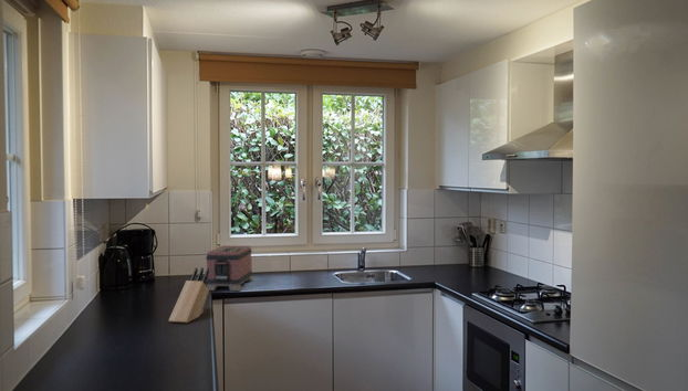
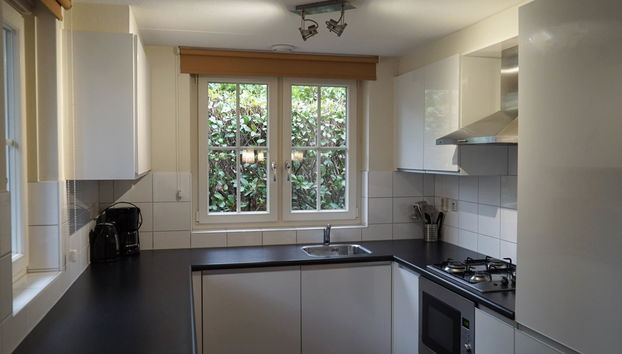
- knife block (191, 293)
- toaster (229, 267)
